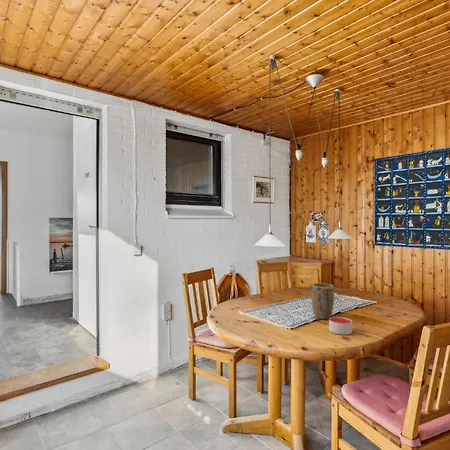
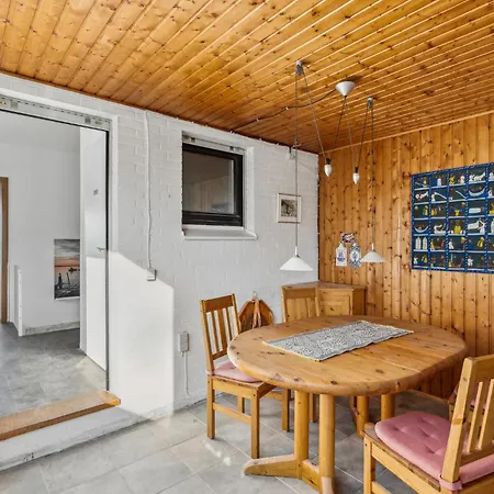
- plant pot (322, 300)
- candle (340, 325)
